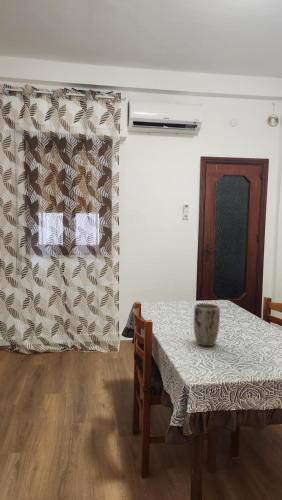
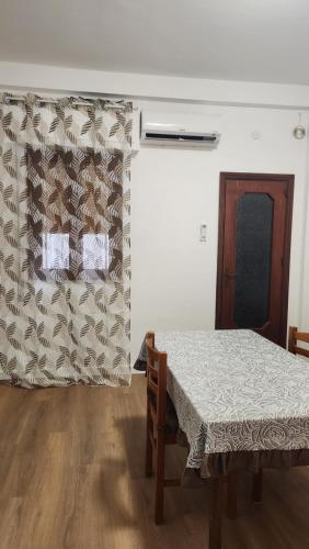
- plant pot (206, 324)
